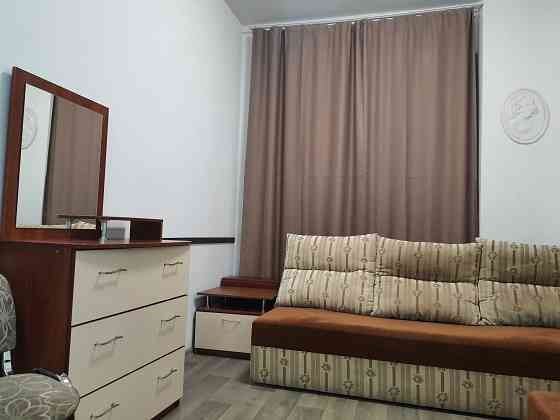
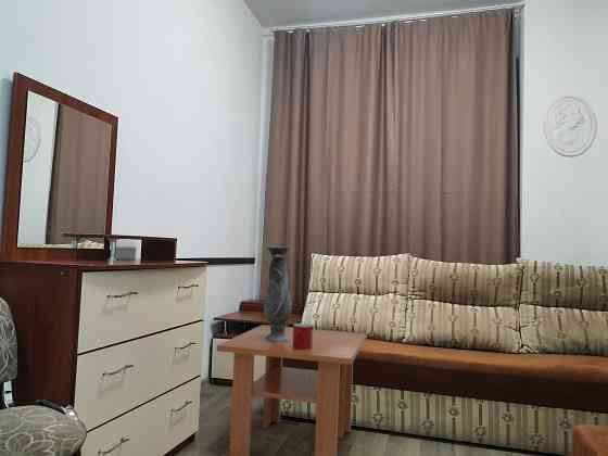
+ coffee table (296, 391)
+ vase (278, 292)
+ mug (301, 335)
